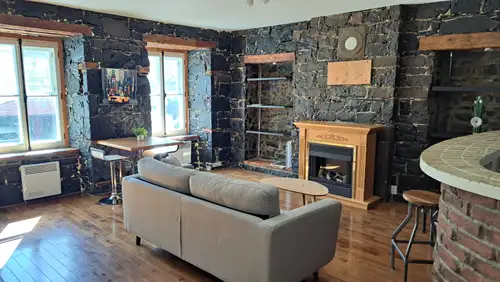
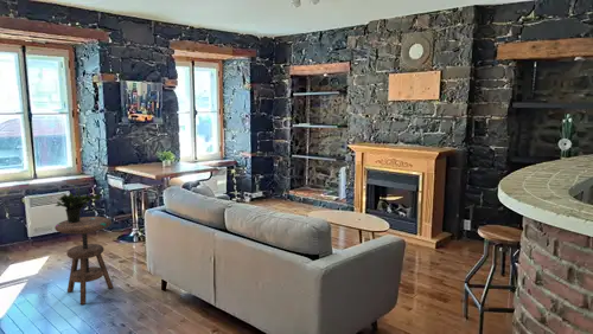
+ side table (85, 258)
+ potted plant (78, 203)
